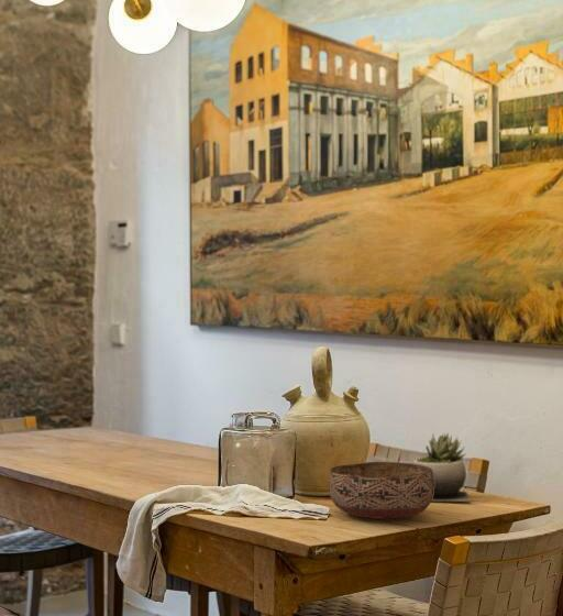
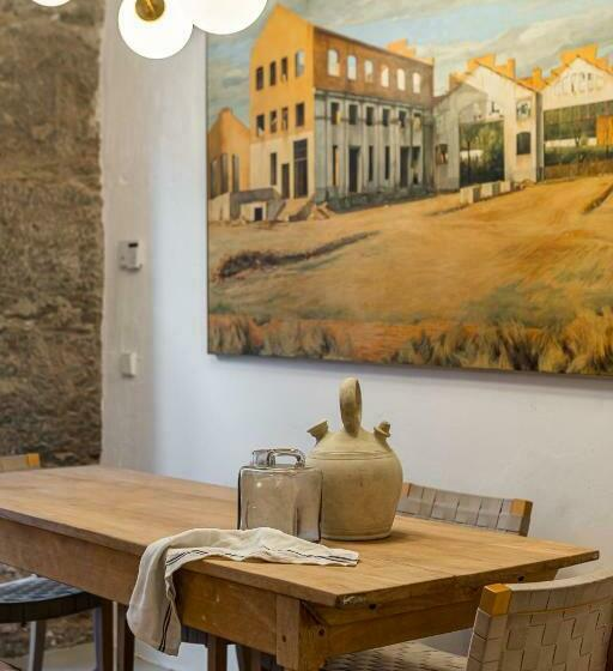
- succulent plant (439, 464)
- bowl (382, 492)
